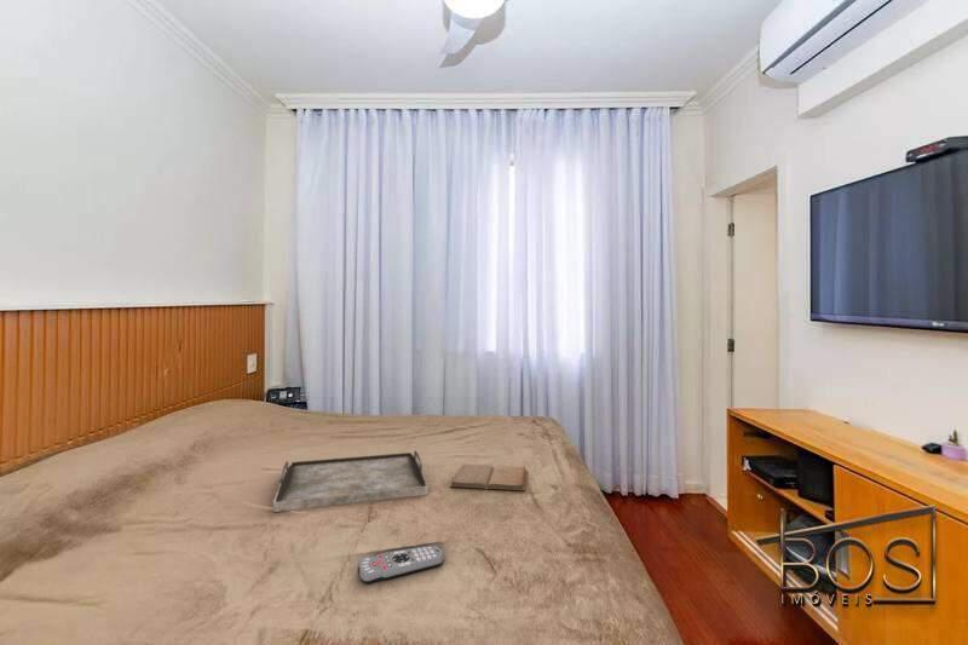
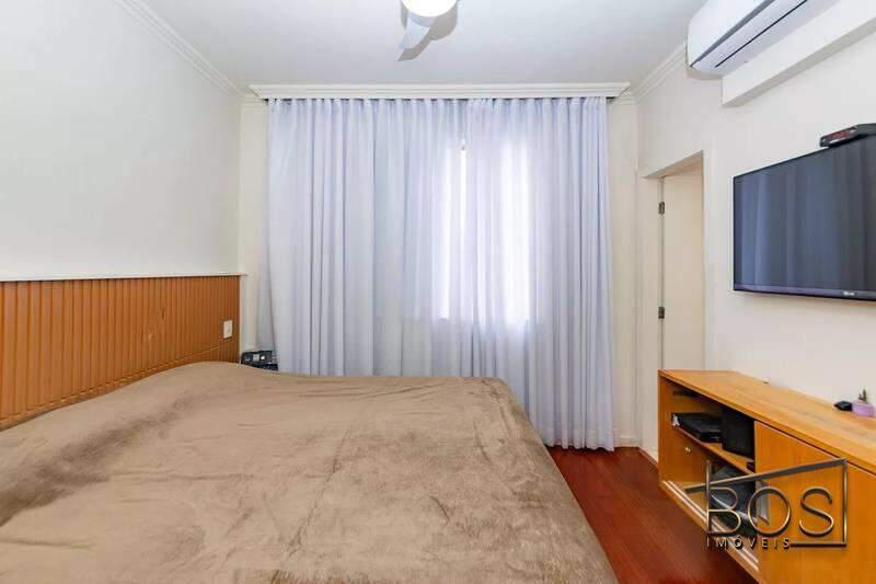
- remote control (402, 562)
- serving tray (353, 470)
- book (490, 476)
